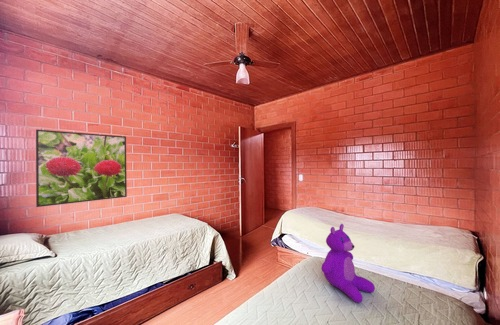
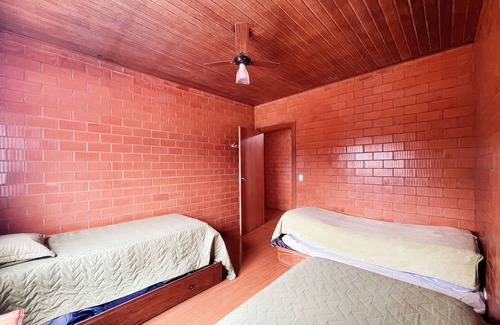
- teddy bear (346, 258)
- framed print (86, 167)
